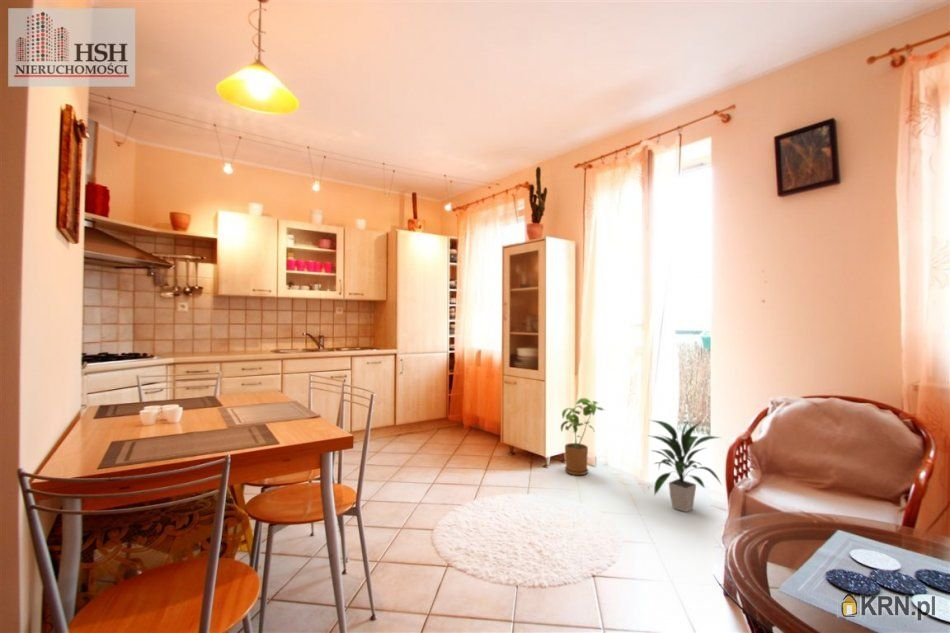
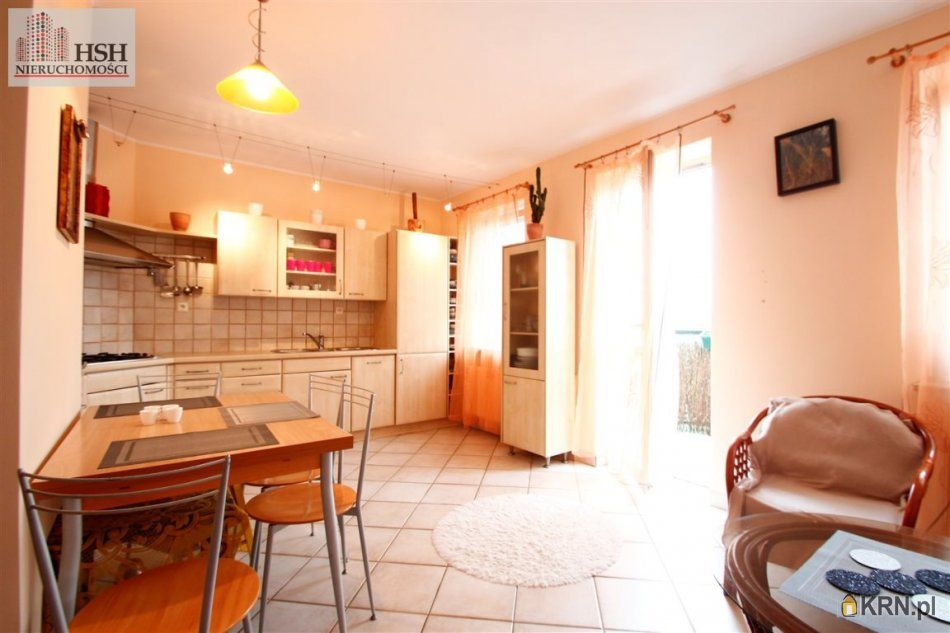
- indoor plant (678, 461)
- house plant (575, 435)
